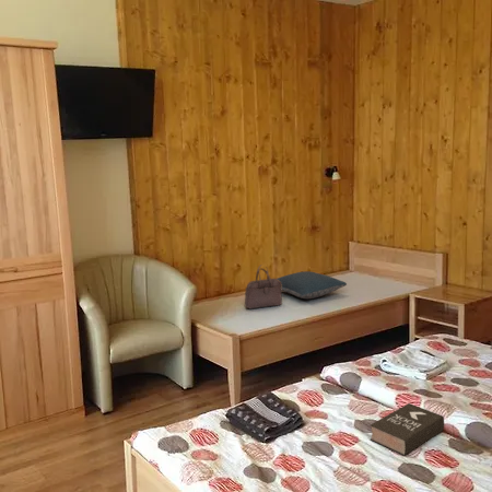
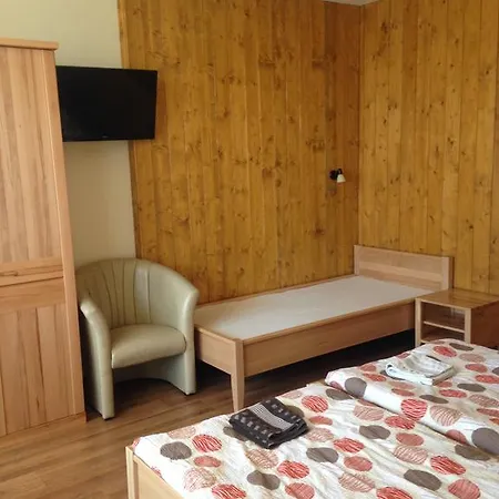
- pillow (306, 284)
- book (407, 427)
- handbag (263, 285)
